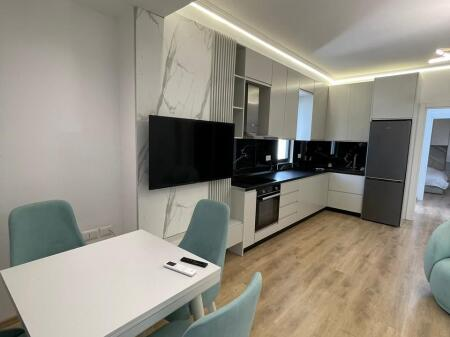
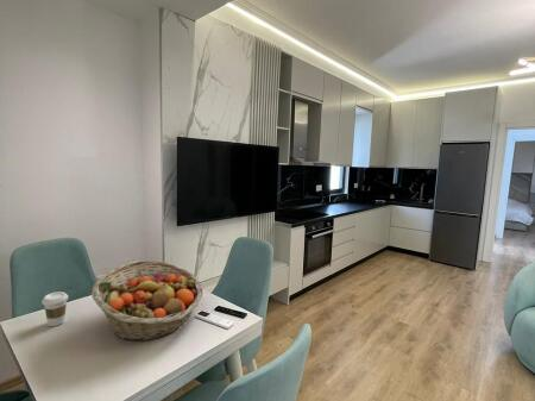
+ coffee cup (56, 308)
+ fruit basket (152, 295)
